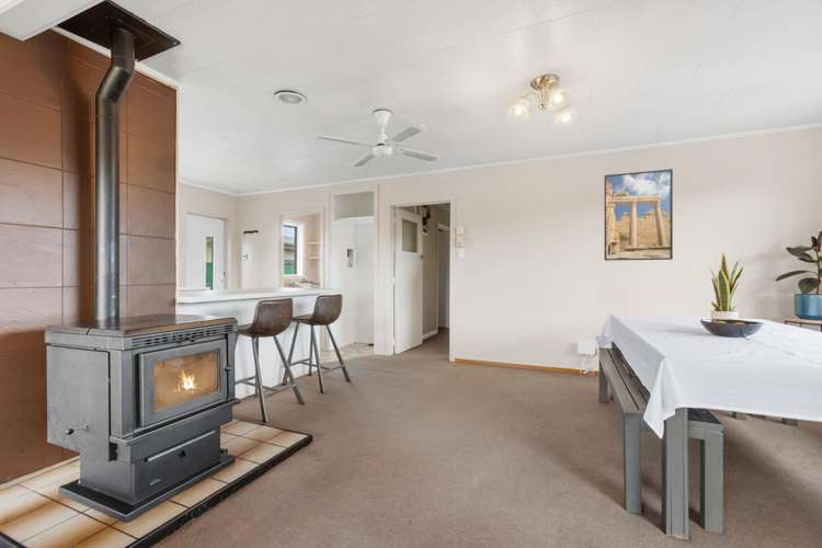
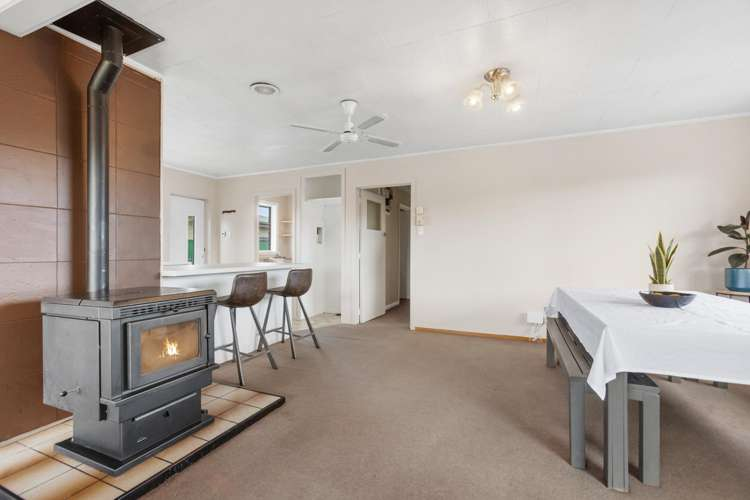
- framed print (637, 216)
